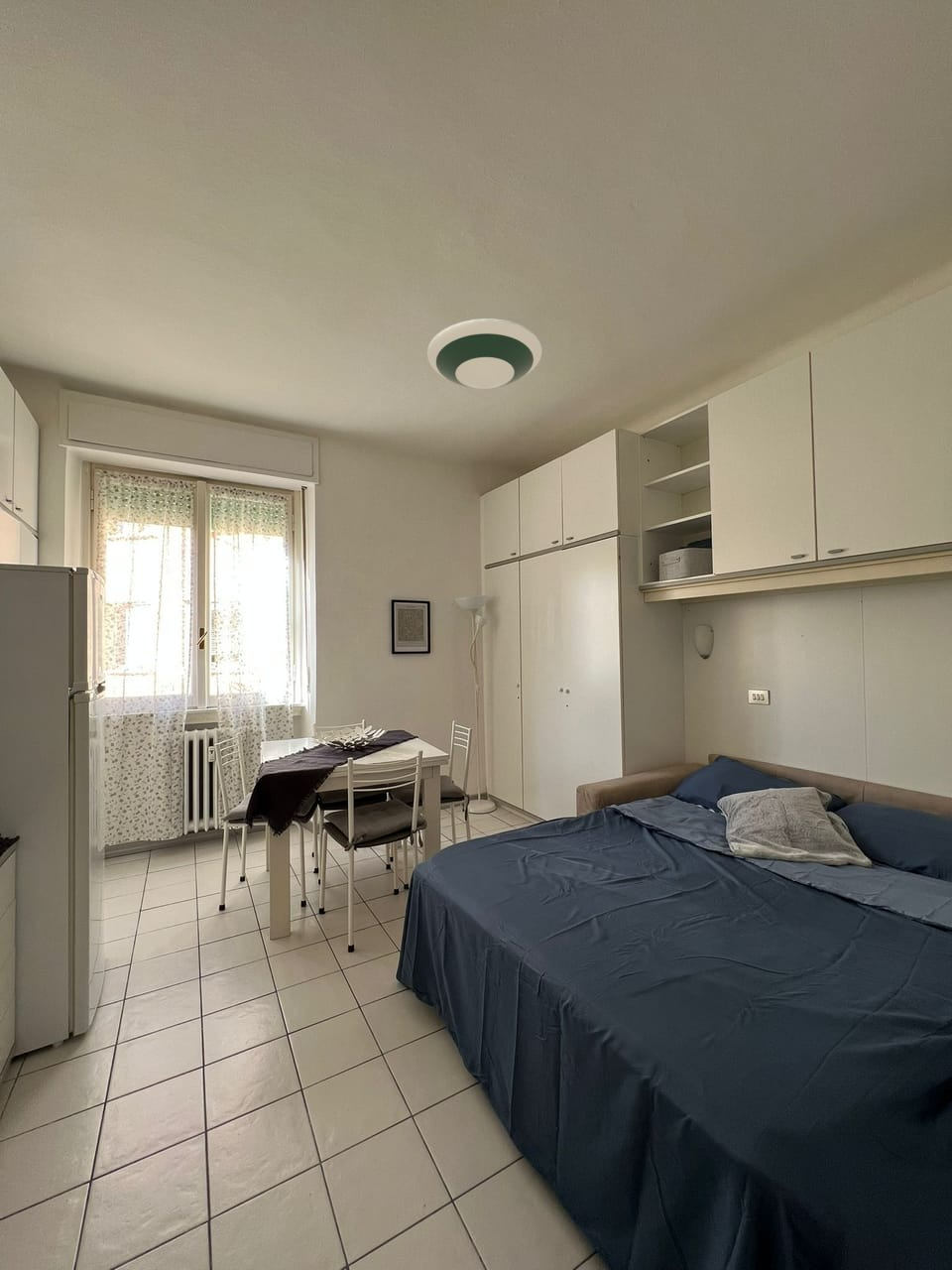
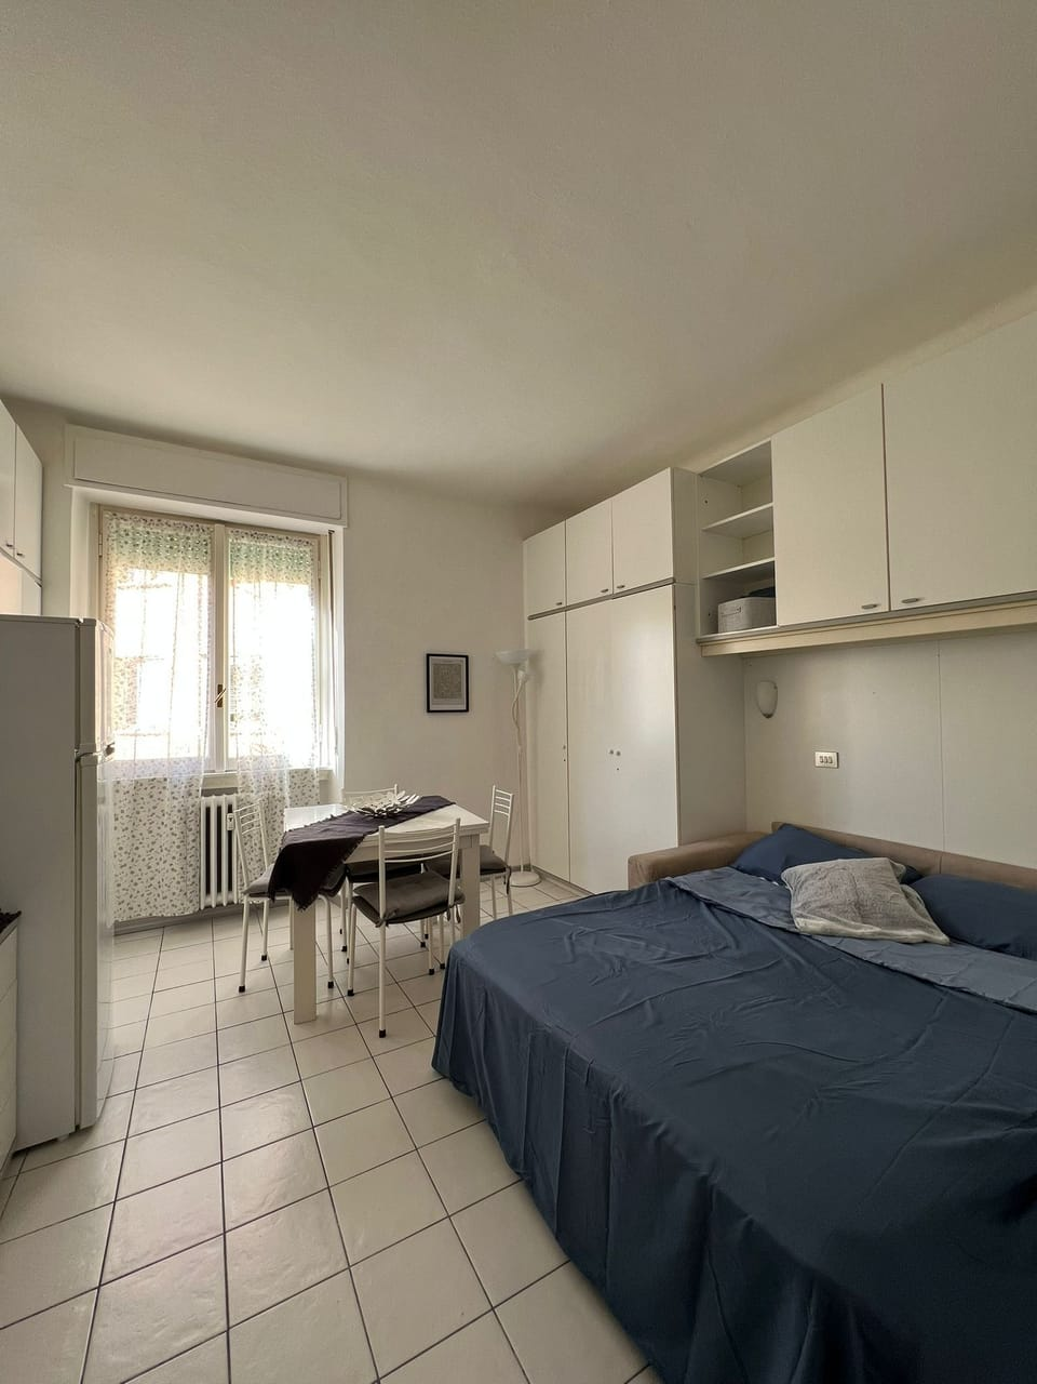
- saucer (484, 369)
